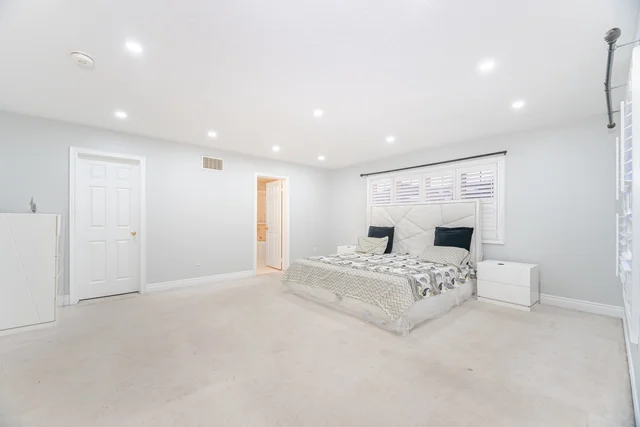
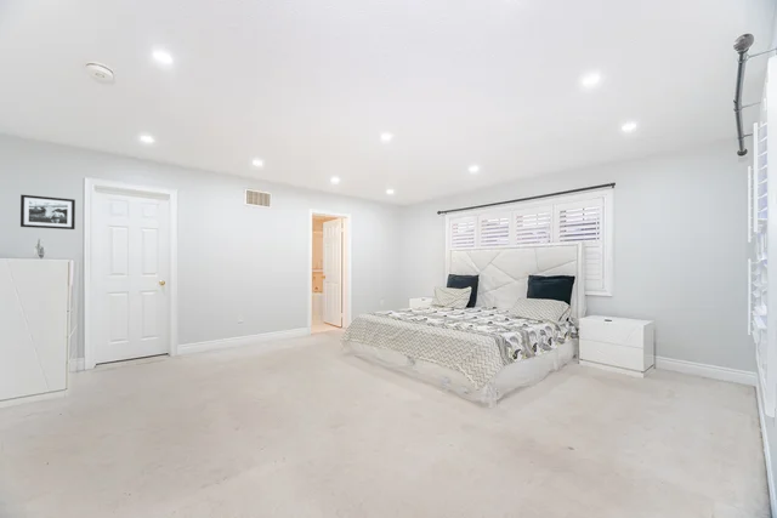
+ picture frame (49, 212)
